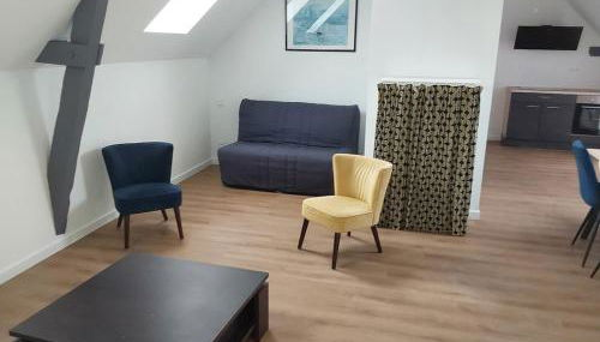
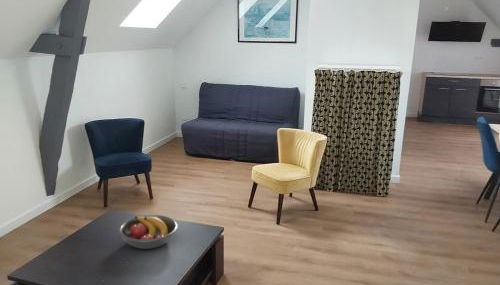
+ fruit bowl (149, 232)
